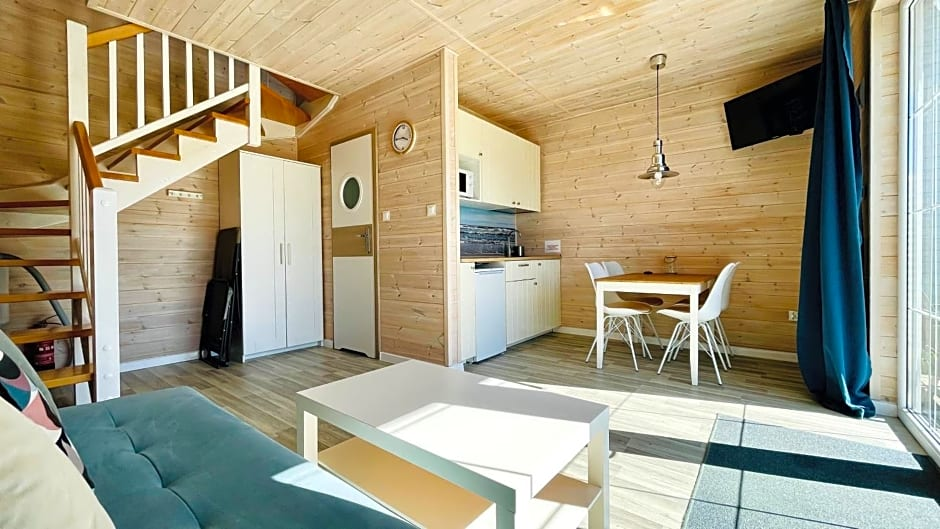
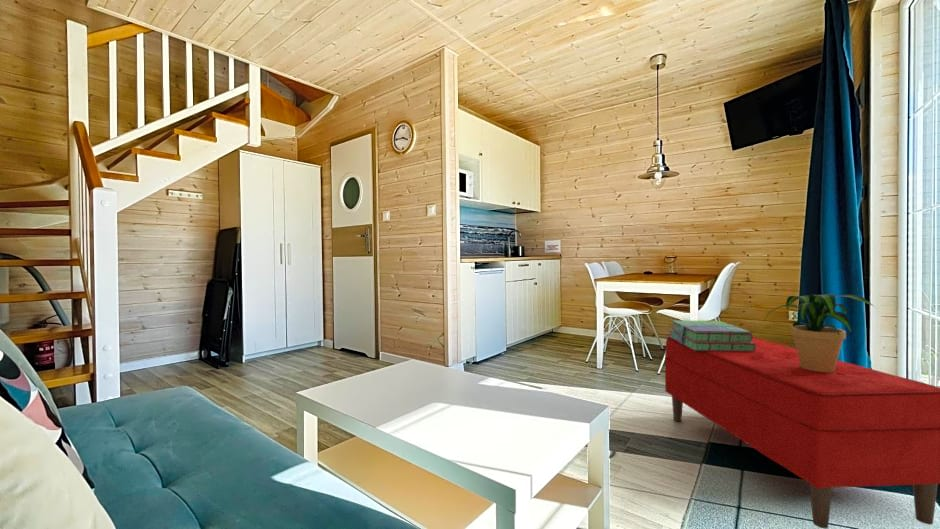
+ potted plant (818, 330)
+ stack of books (708, 334)
+ bench (771, 407)
